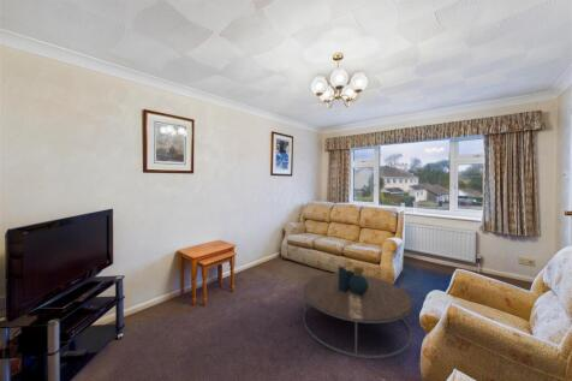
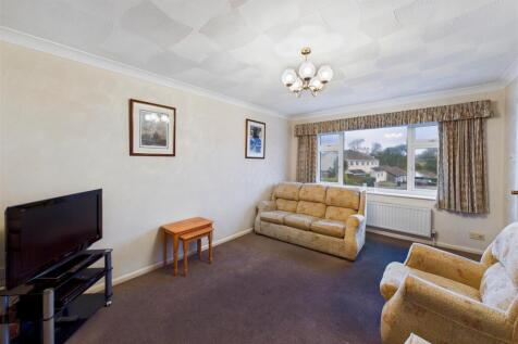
- coffee table (353, 293)
